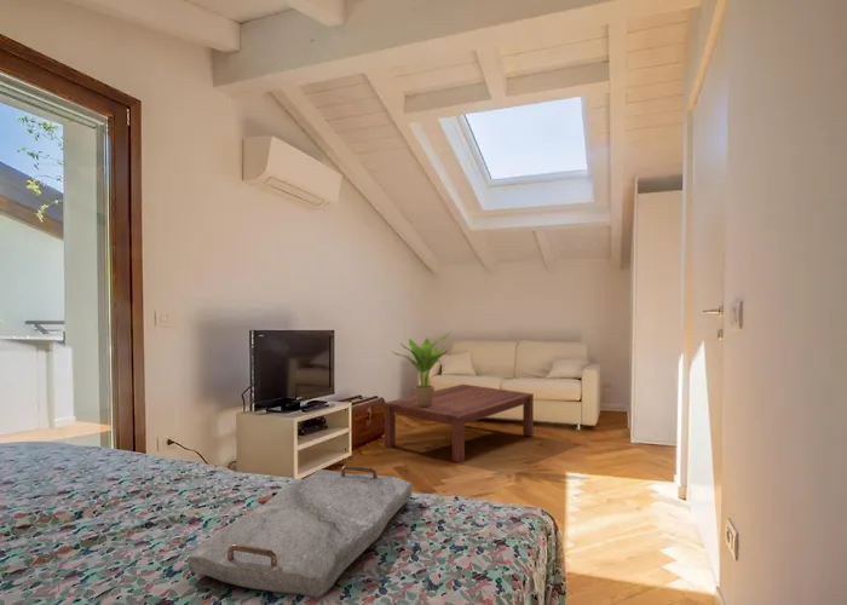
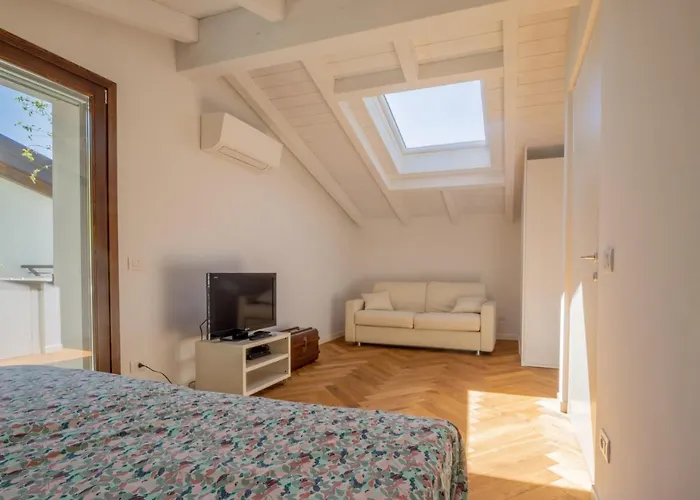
- coffee table (461, 419)
- potted plant (425, 367)
- serving tray (304, 513)
